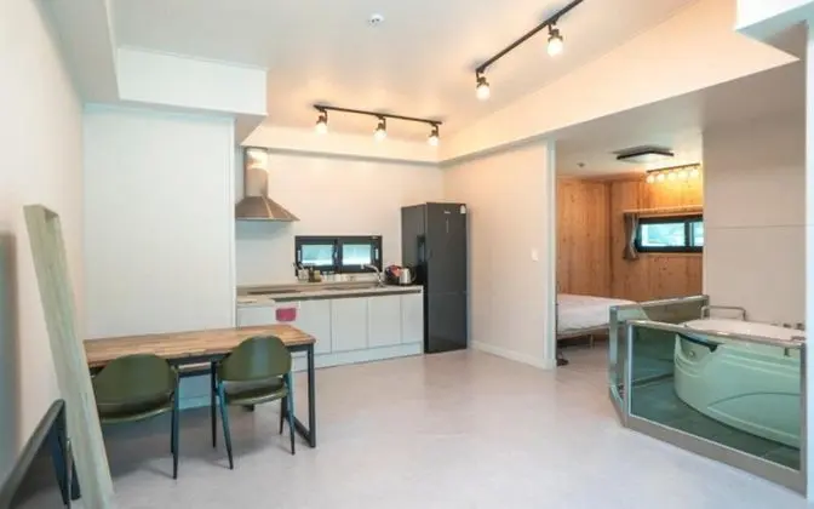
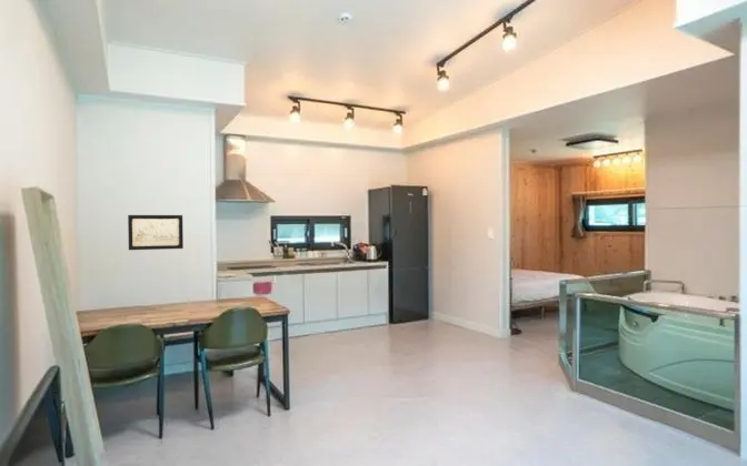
+ wall art (156, 232)
